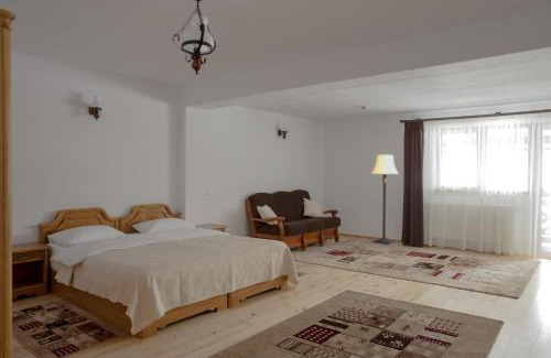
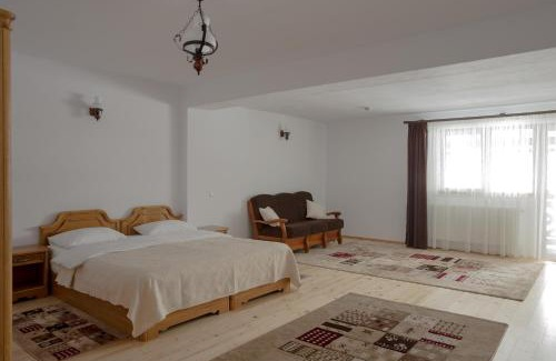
- lamp (383, 198)
